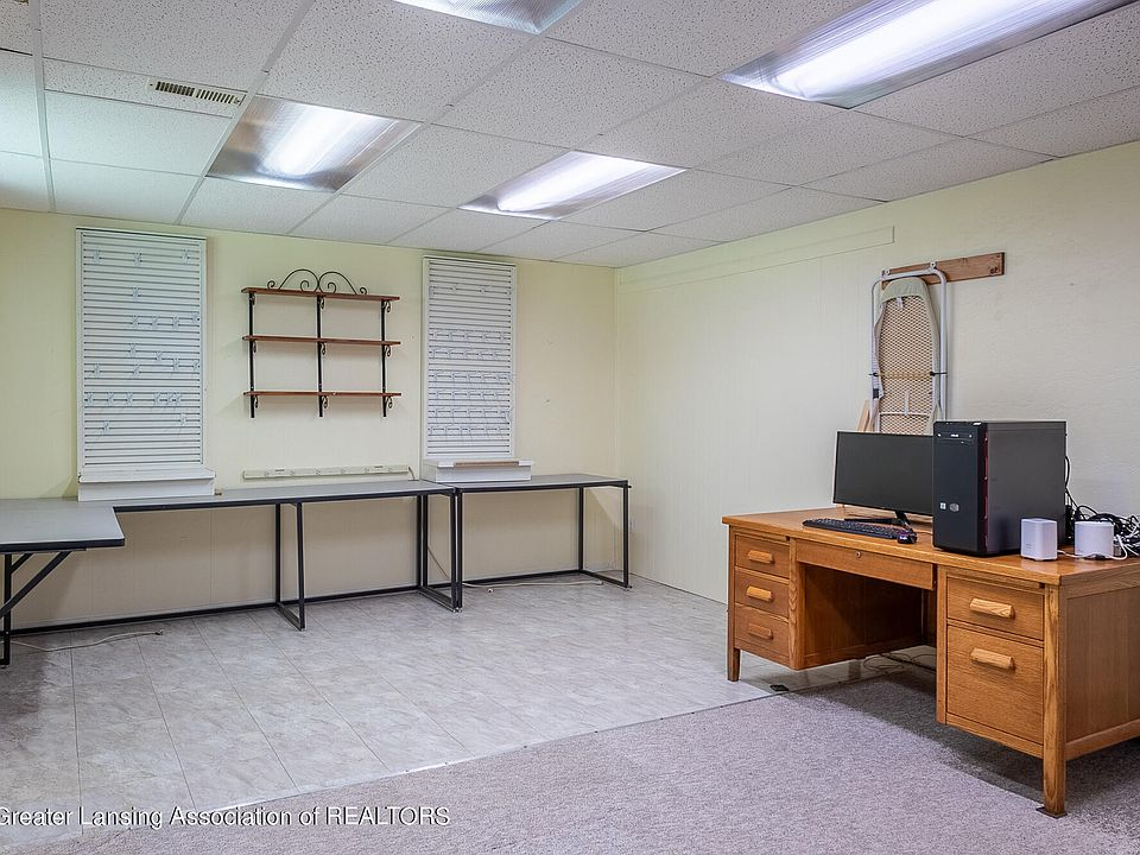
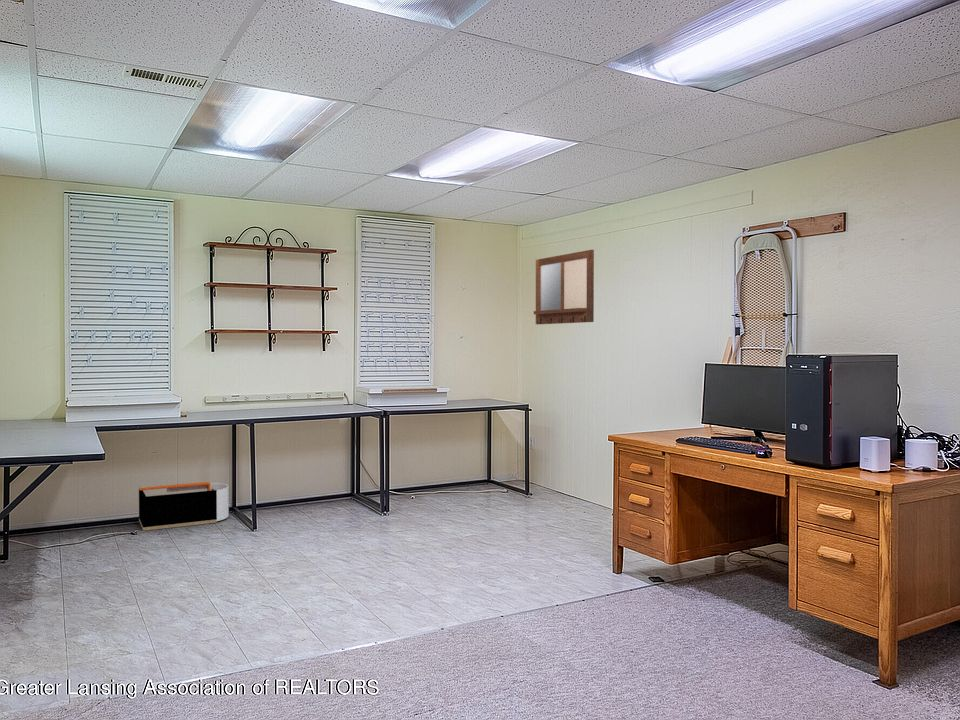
+ writing board (560, 289)
+ storage bin (185, 504)
